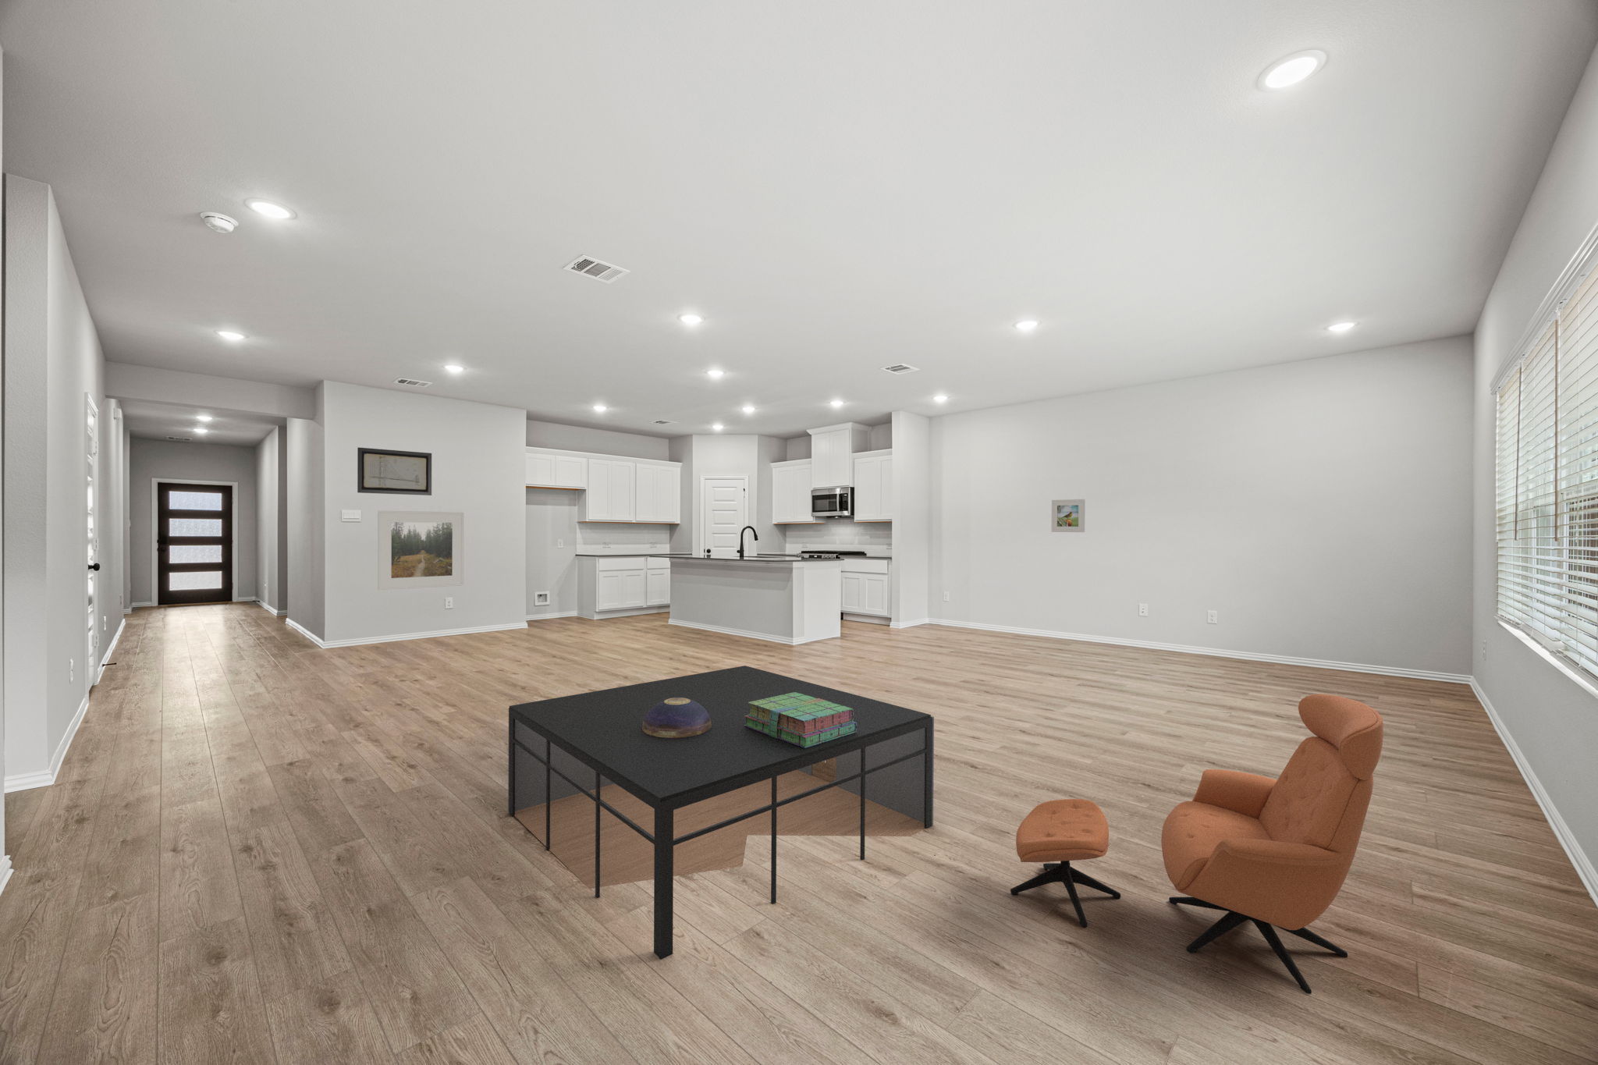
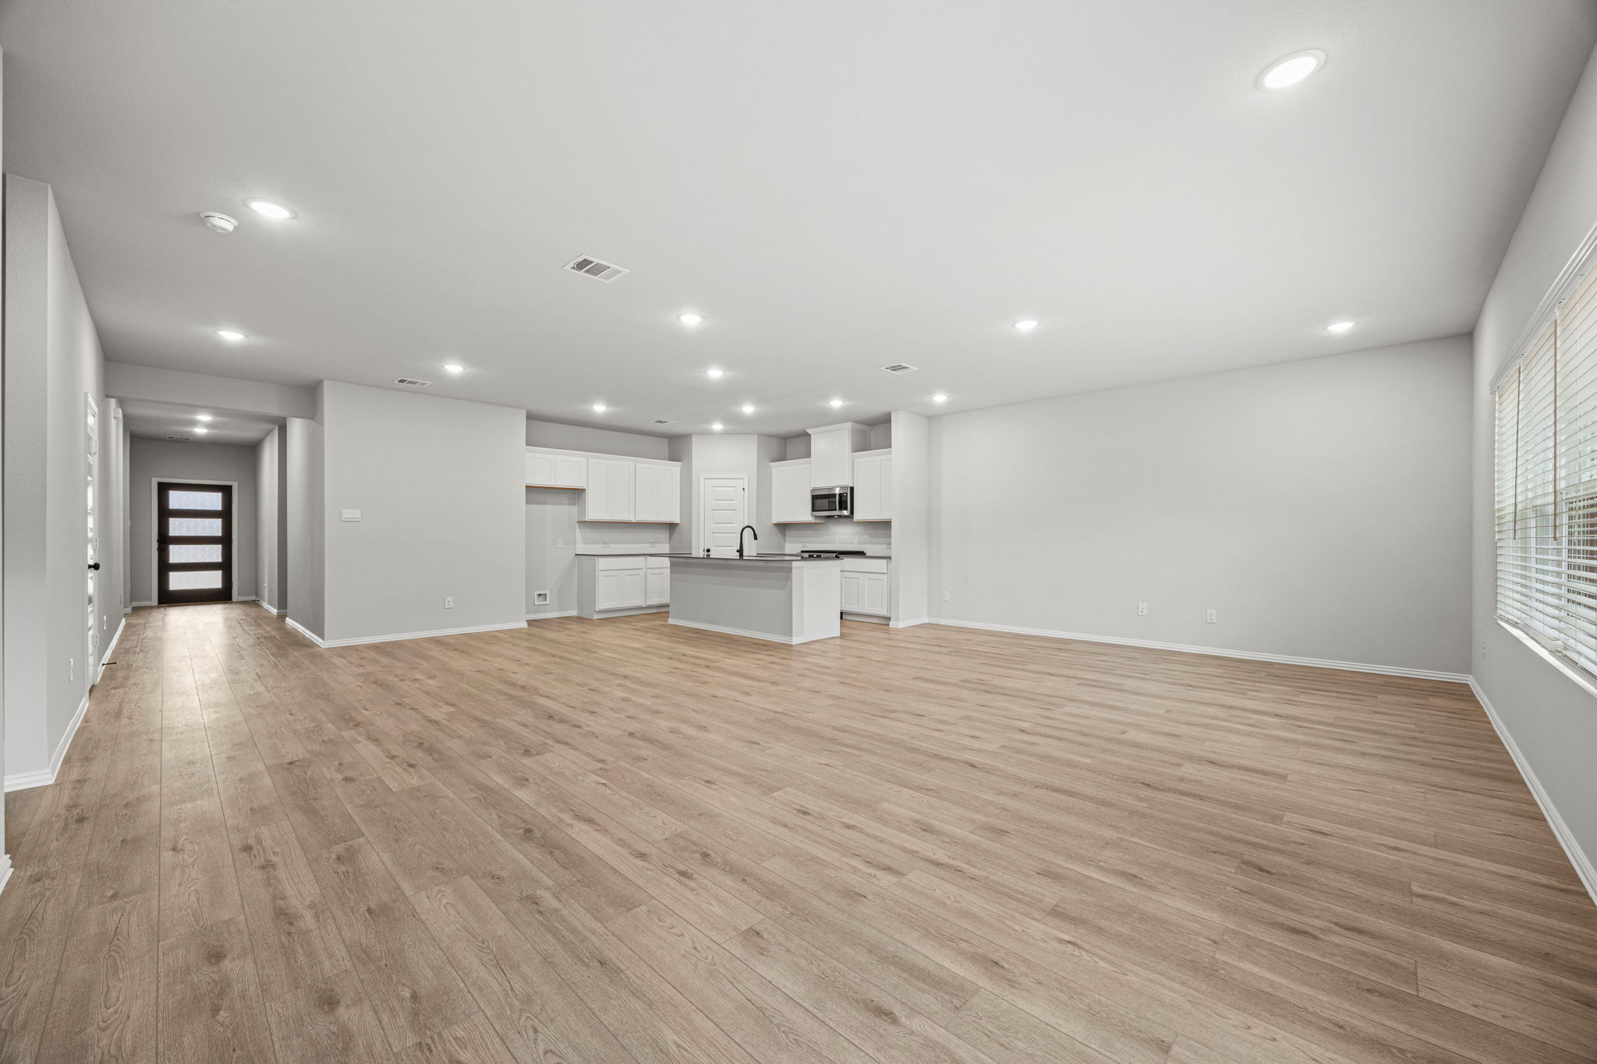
- decorative bowl (676, 712)
- wall art (396, 472)
- stack of books (800, 717)
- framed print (1067, 516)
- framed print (422, 549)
- armchair (1176, 806)
- coffee table (716, 764)
